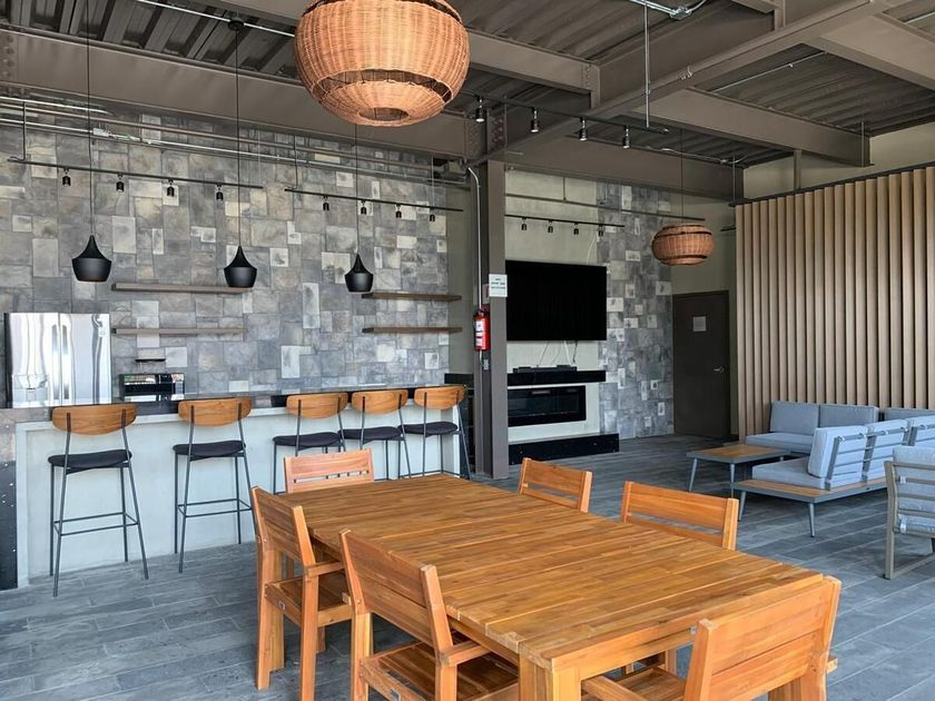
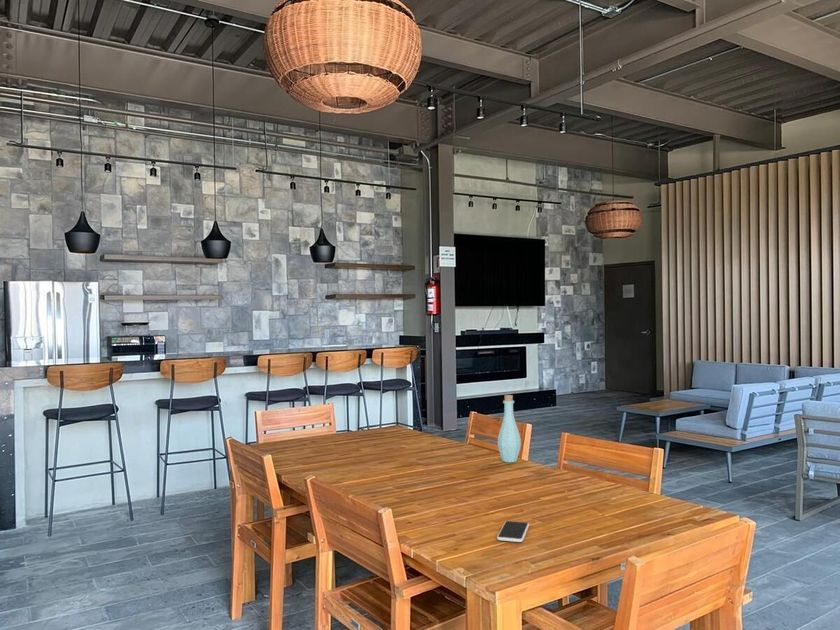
+ smartphone (513, 531)
+ bottle (509, 428)
